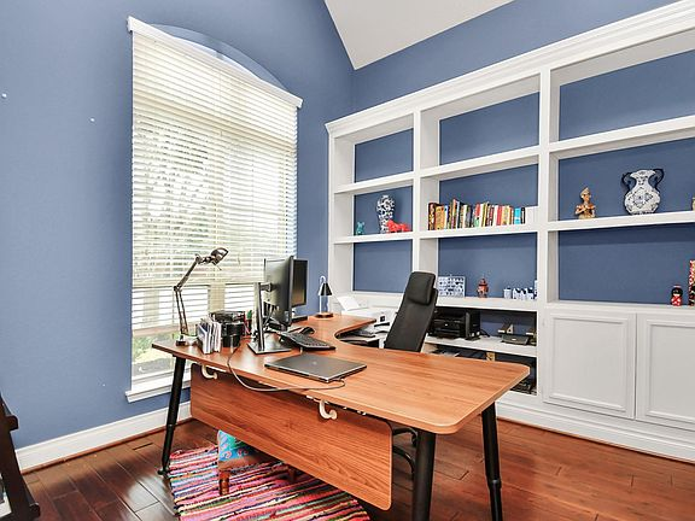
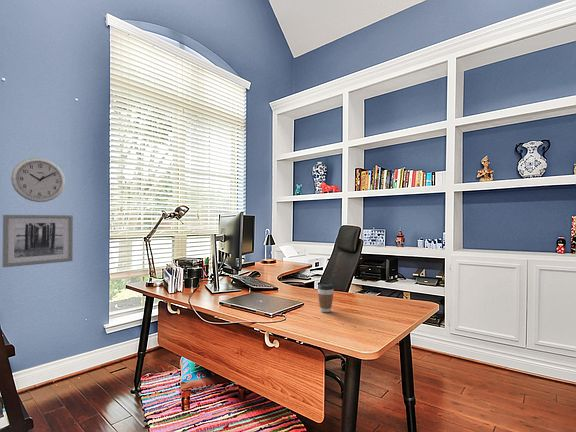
+ wall art (39, 239)
+ coffee cup (325, 297)
+ wall clock (39, 179)
